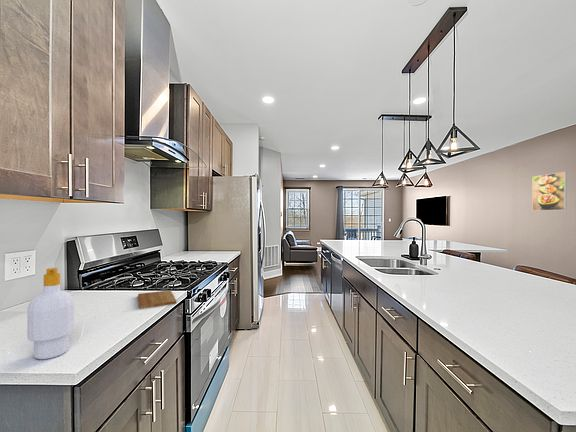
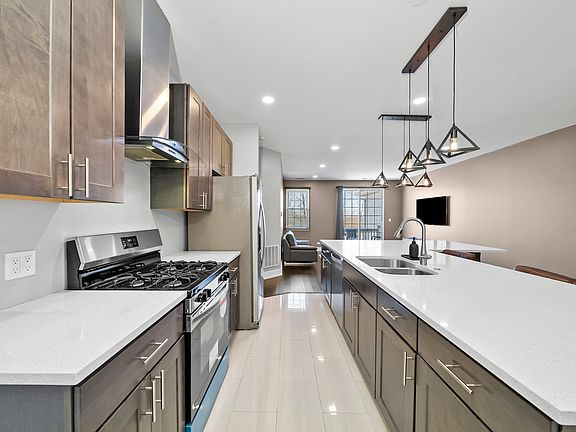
- soap bottle (51, 311)
- cutting board (156, 298)
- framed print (548, 192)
